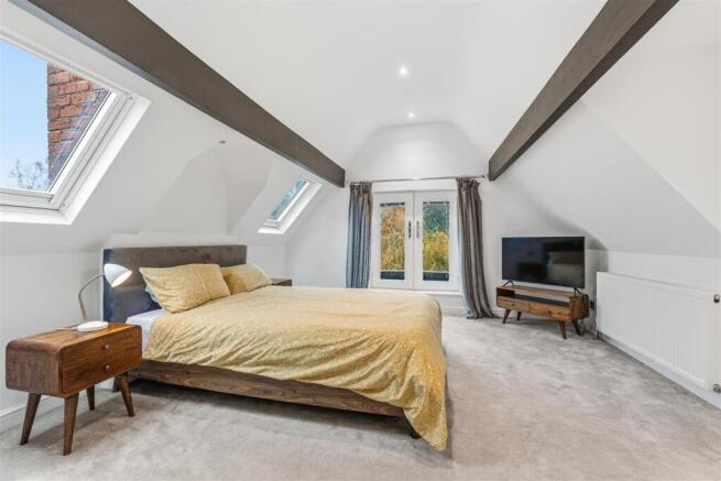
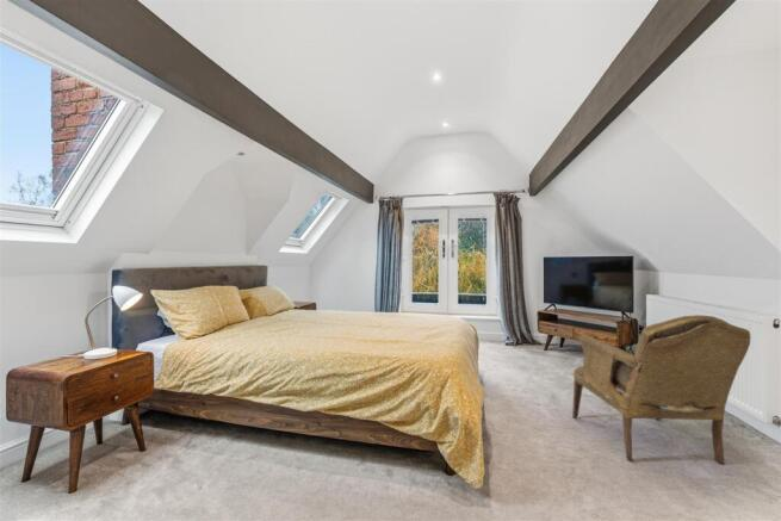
+ armchair (657, 376)
